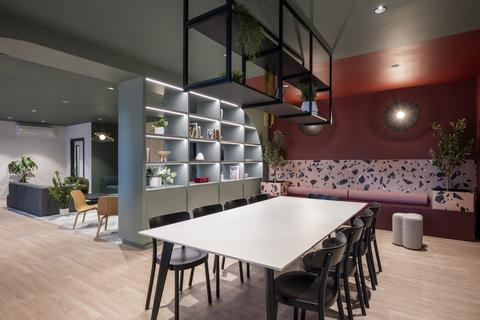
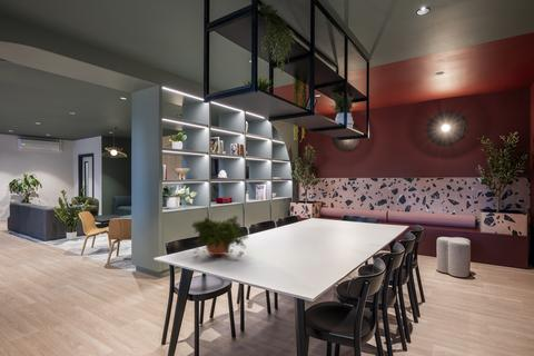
+ potted plant (219, 234)
